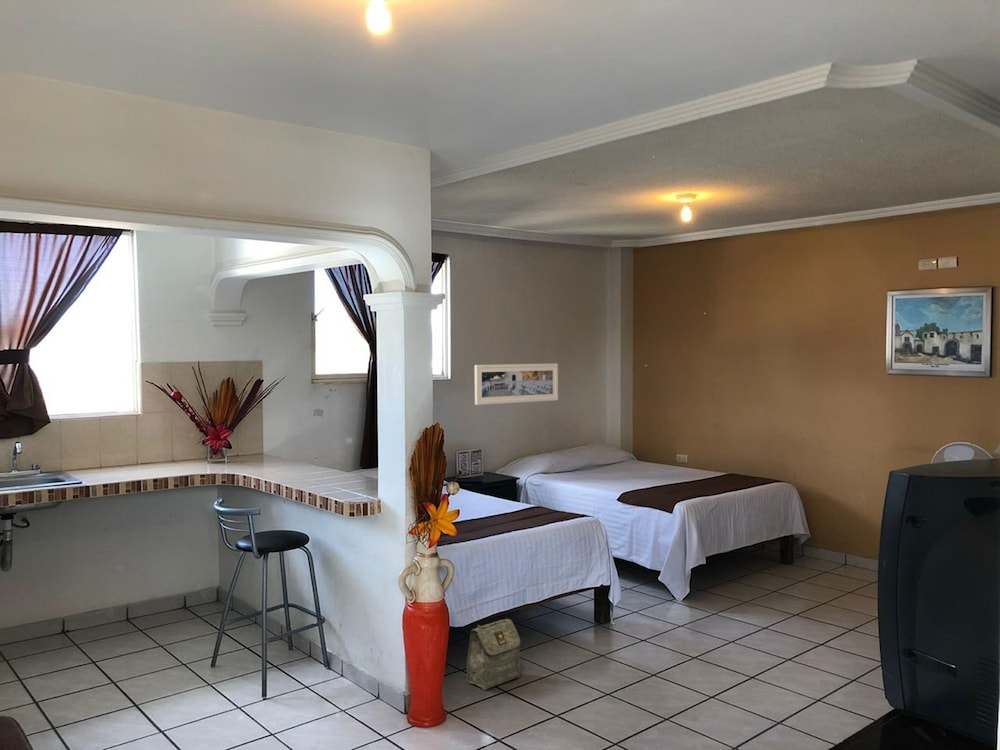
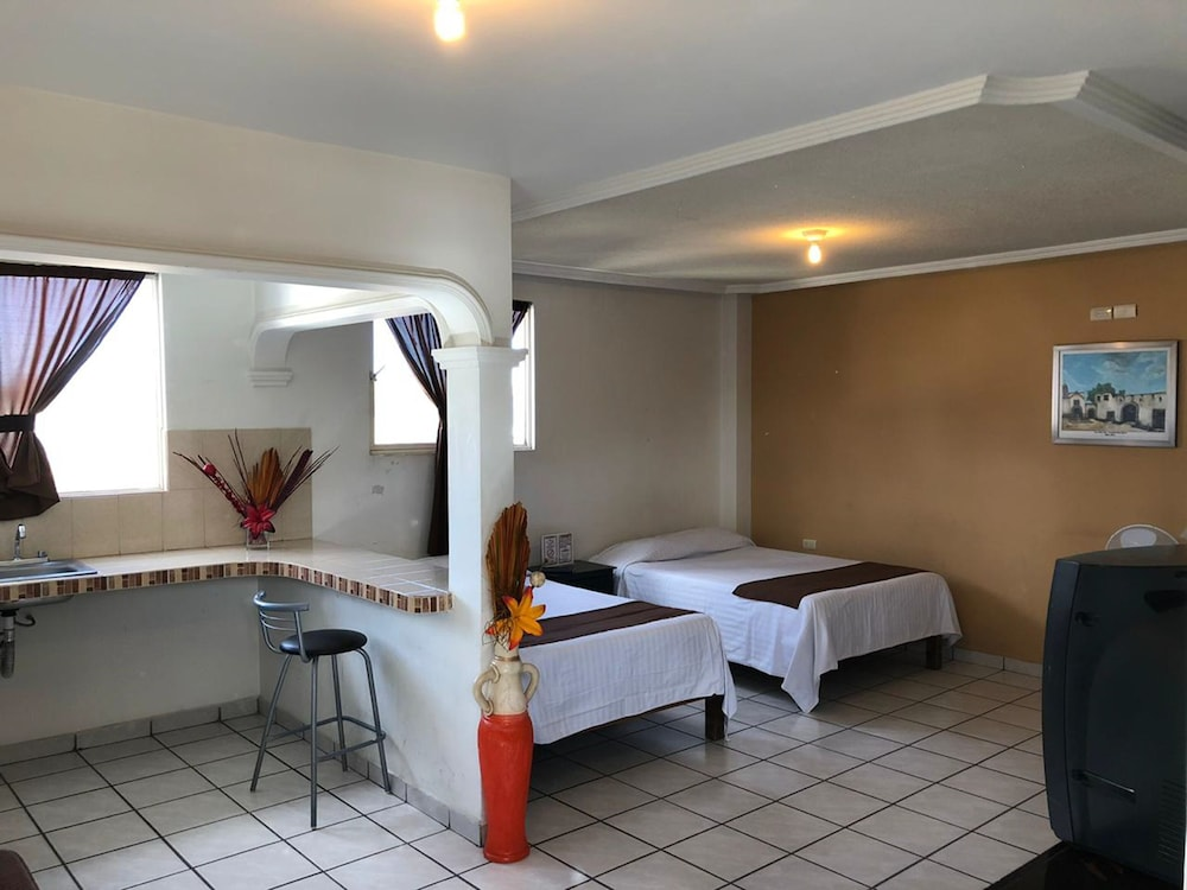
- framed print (518, 383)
- bag (494, 651)
